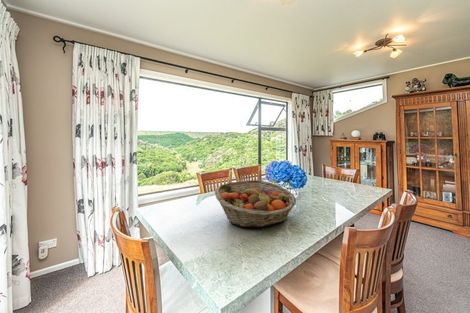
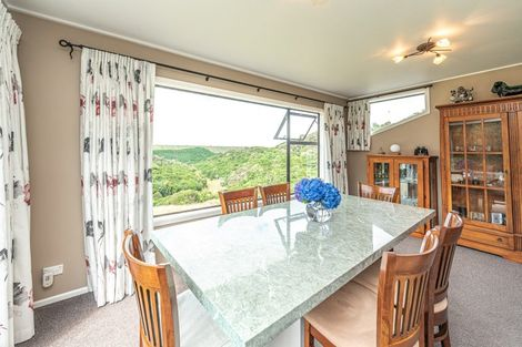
- fruit basket (255, 200)
